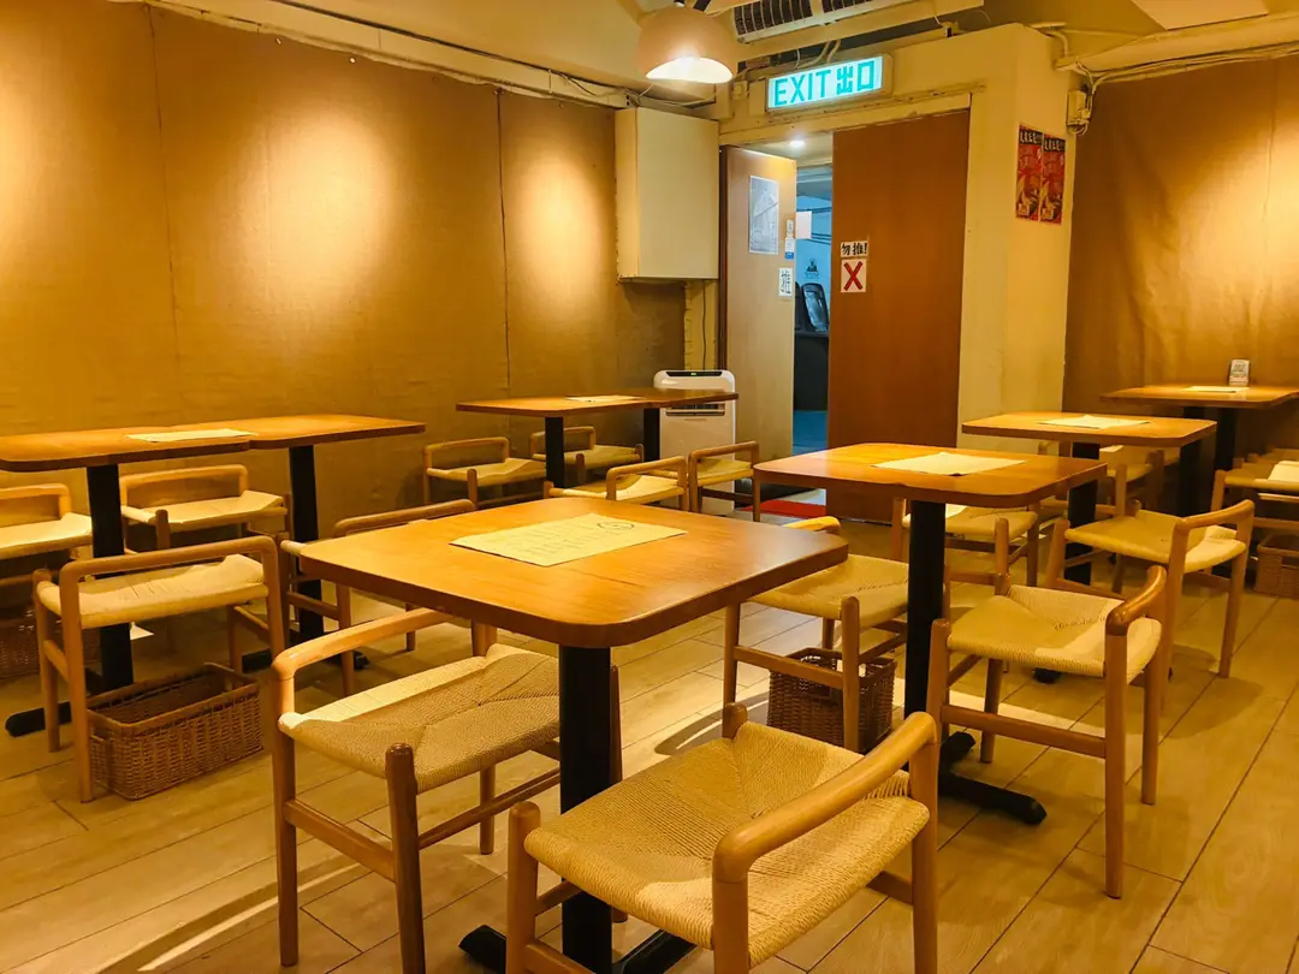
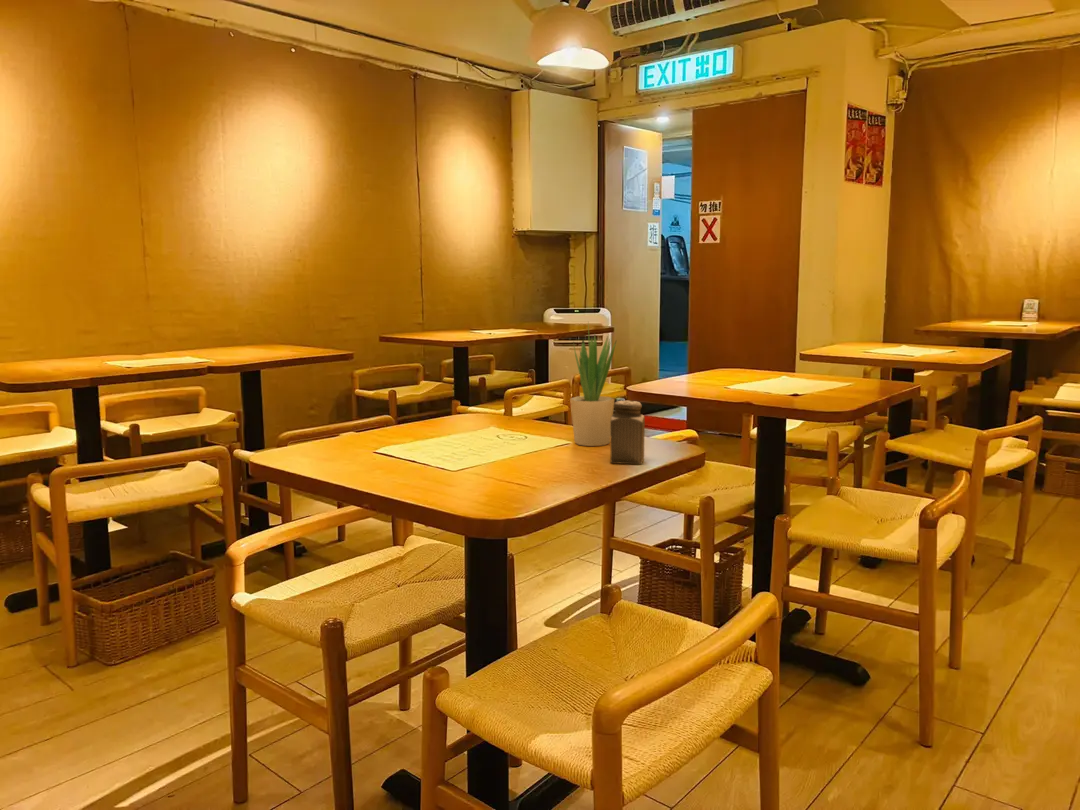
+ potted plant (594, 381)
+ salt shaker (627, 431)
